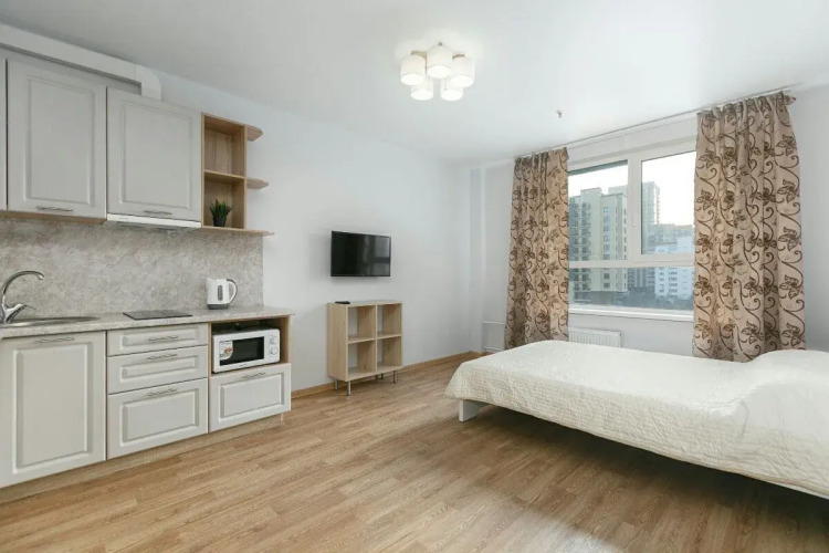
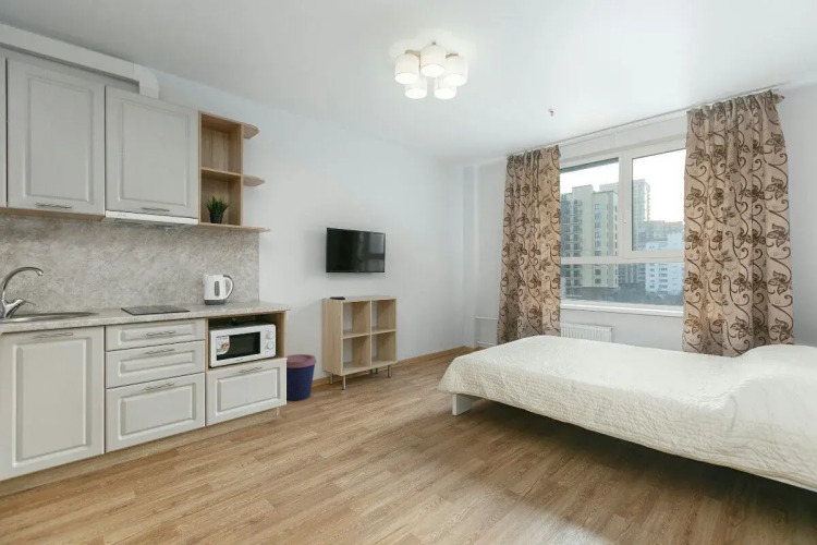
+ coffee cup (297, 377)
